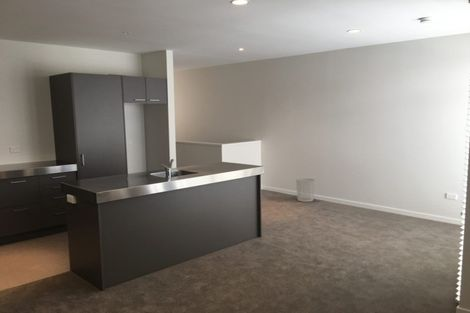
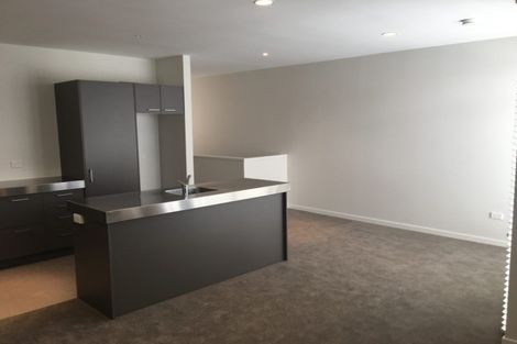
- waste bin (305, 190)
